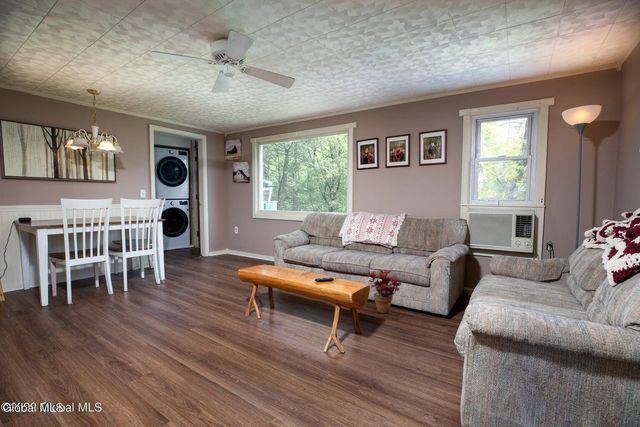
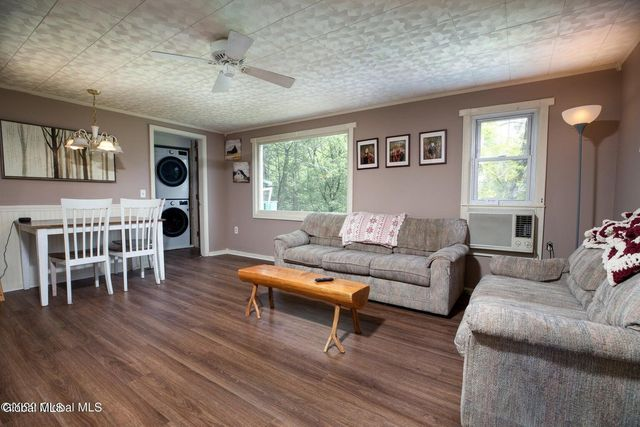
- potted plant (385, 292)
